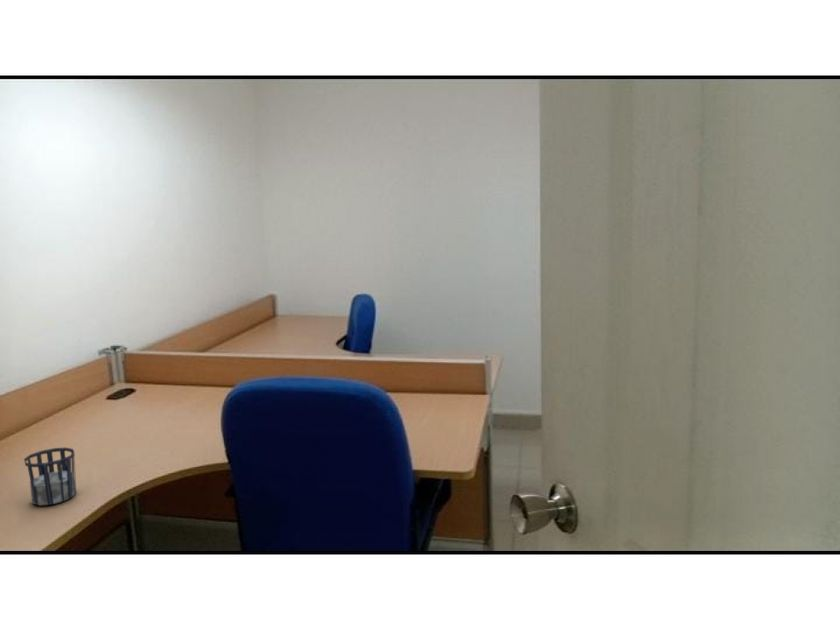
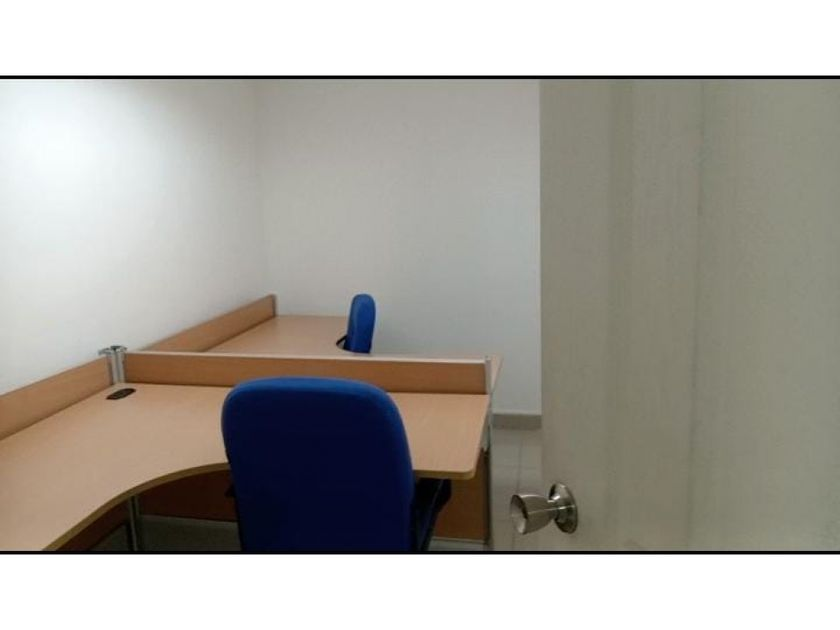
- cup (51, 476)
